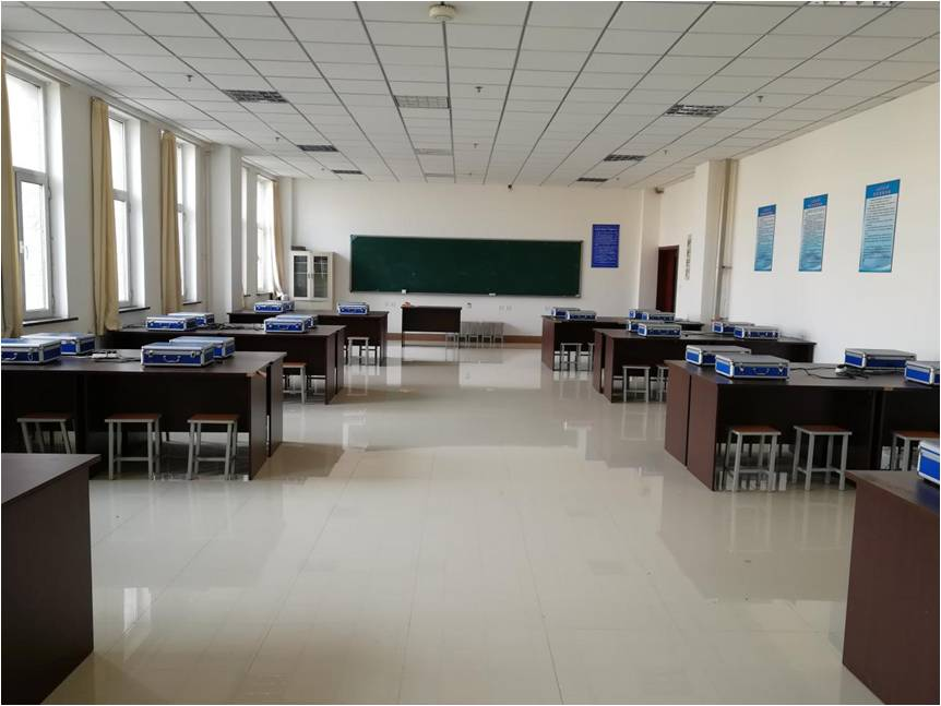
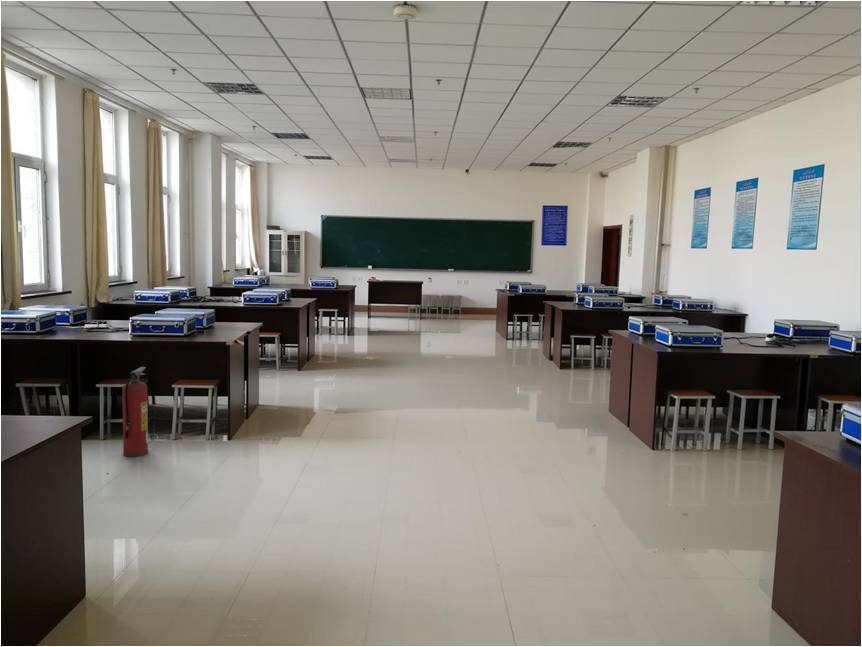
+ fire extinguisher (134, 411)
